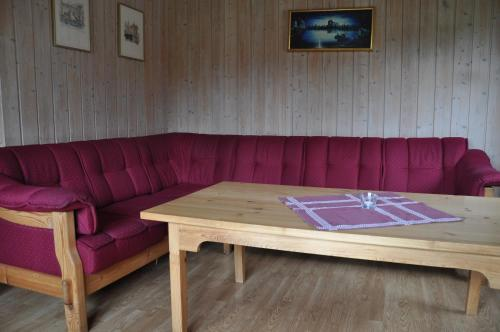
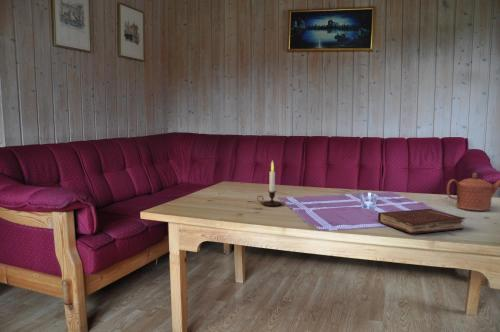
+ candle (270, 182)
+ teapot (474, 190)
+ hardback book (419, 220)
